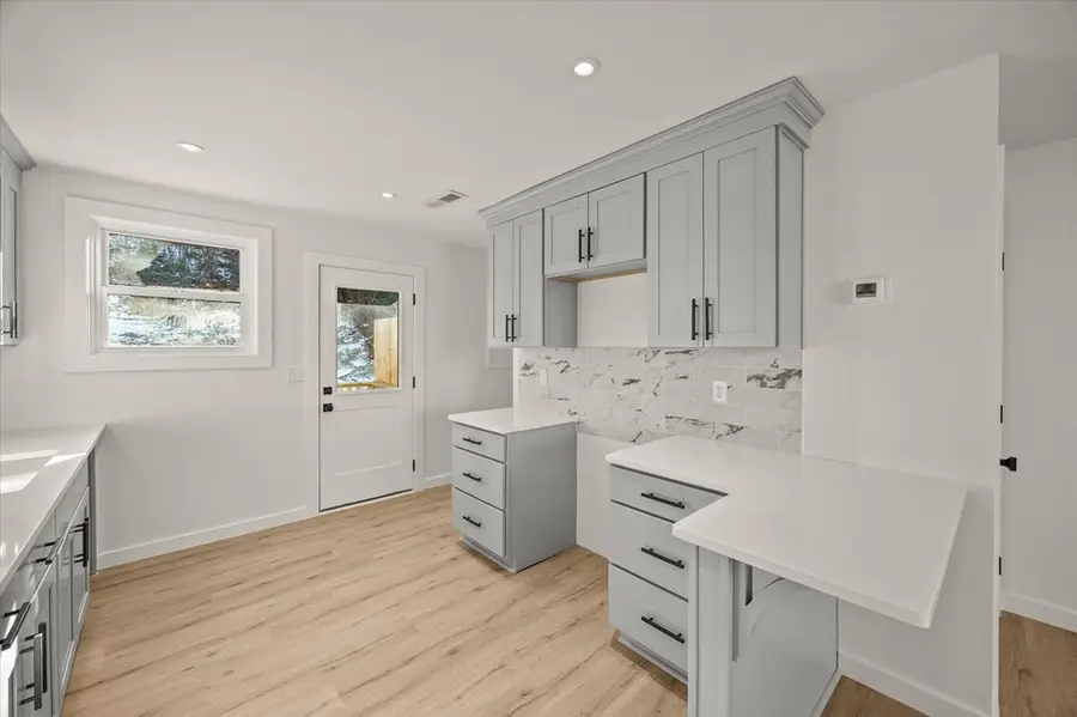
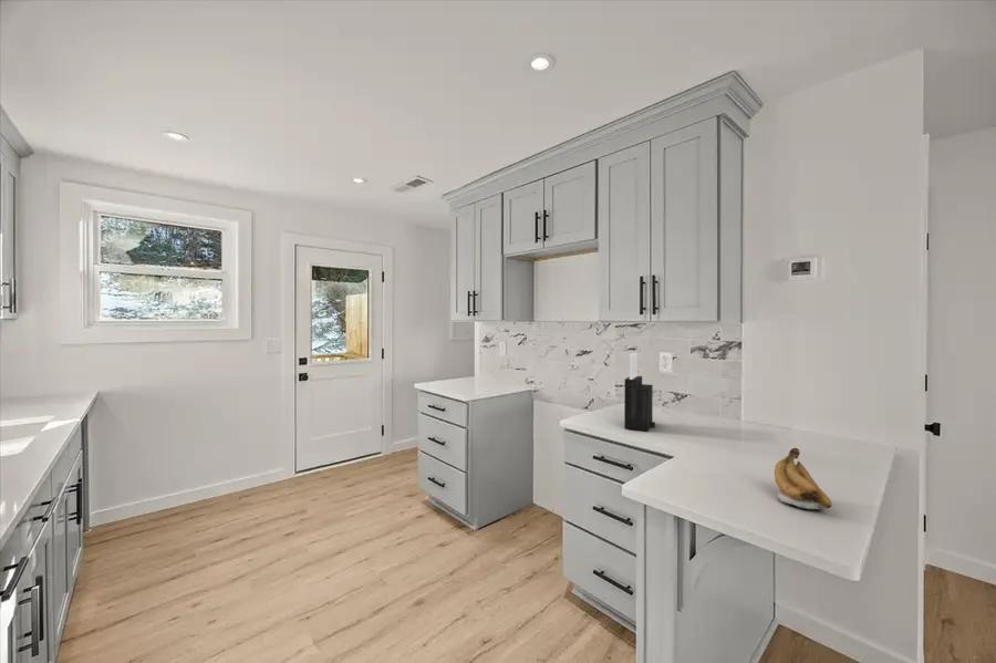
+ banana (800, 478)
+ knife block (641, 390)
